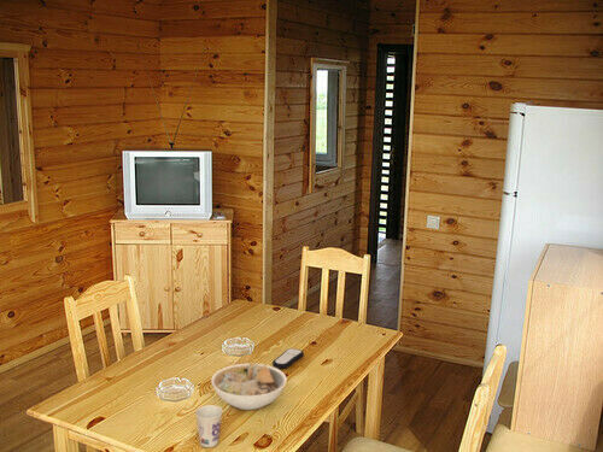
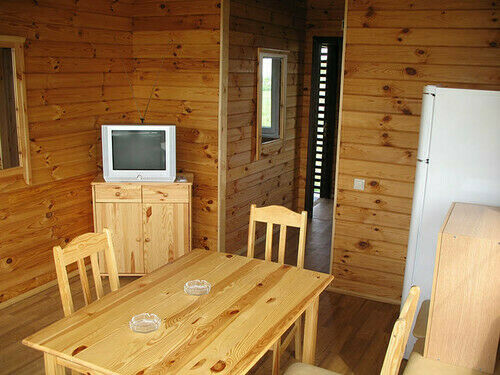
- remote control (287, 358)
- bowl (248, 387)
- cup (209, 427)
